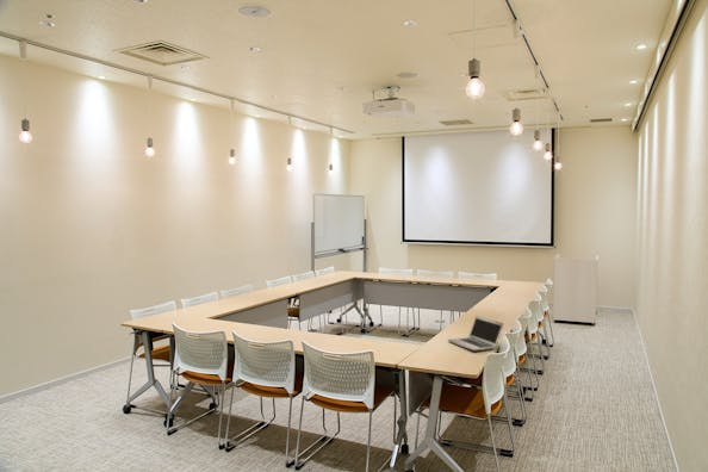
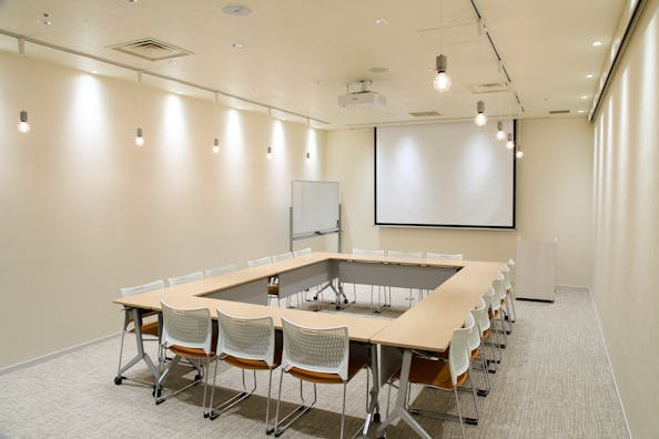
- laptop (474, 333)
